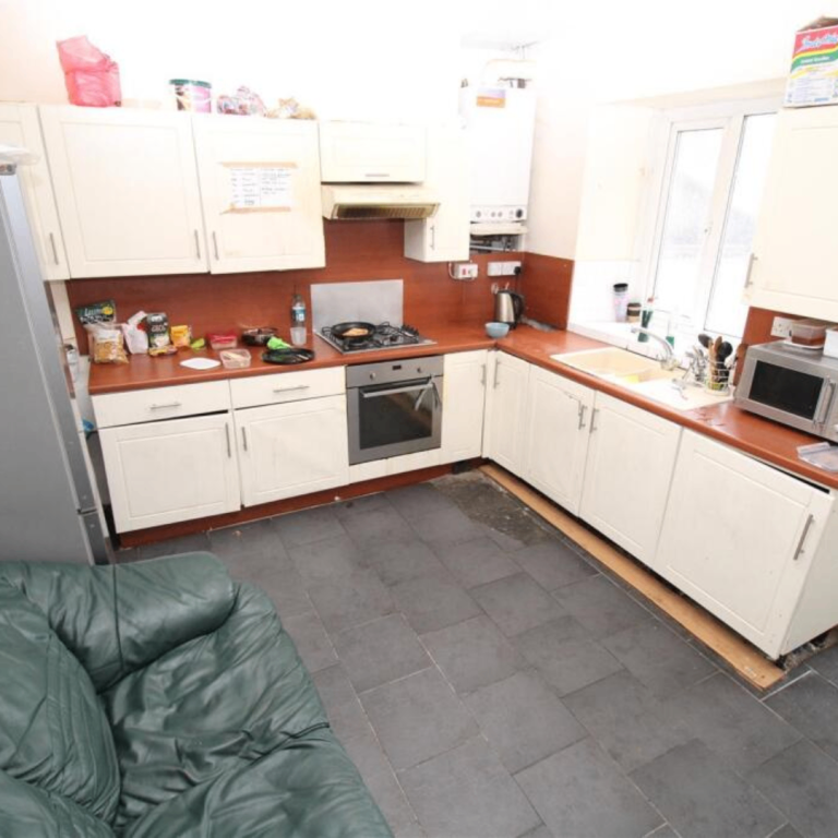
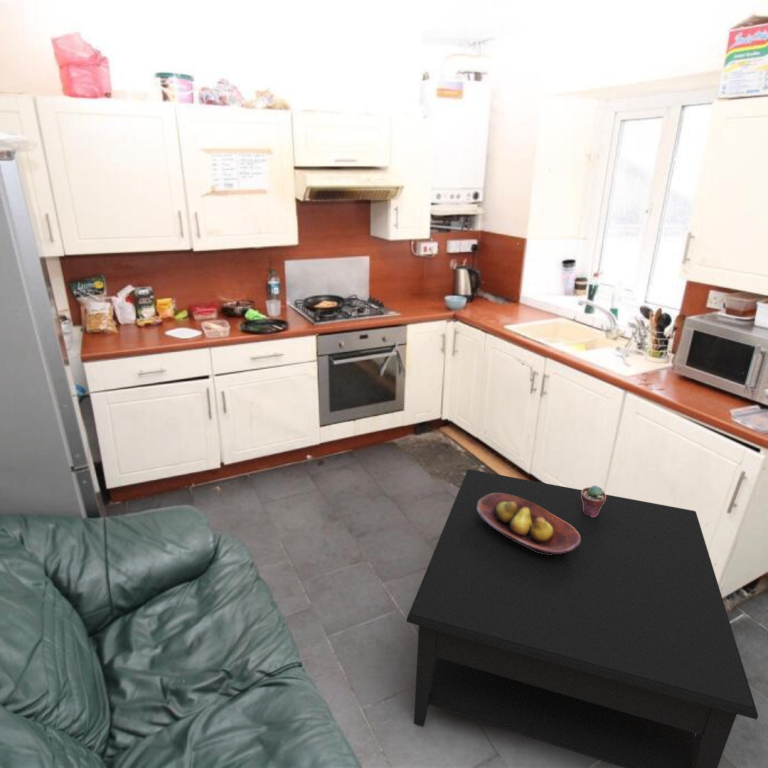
+ fruit bowl (526, 521)
+ coffee table (562, 609)
+ potted succulent (593, 498)
